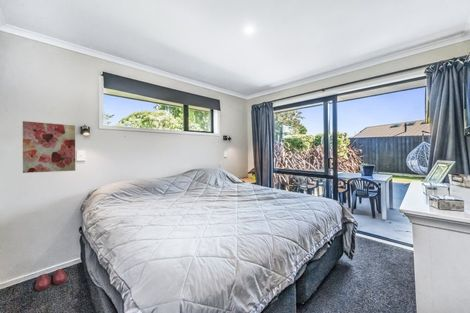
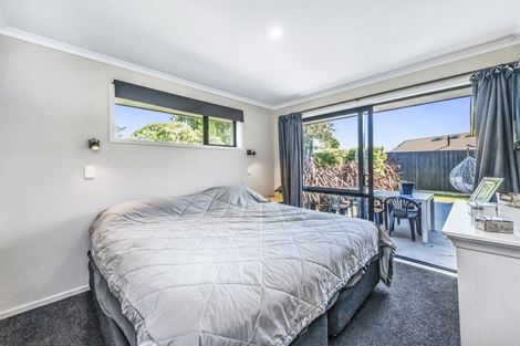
- slippers (53, 277)
- wall art (50, 147)
